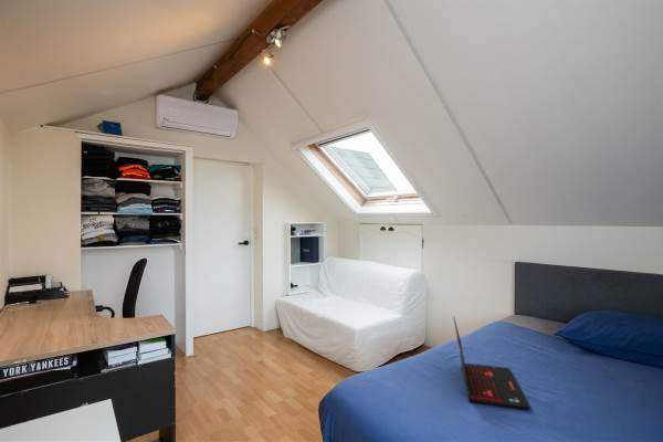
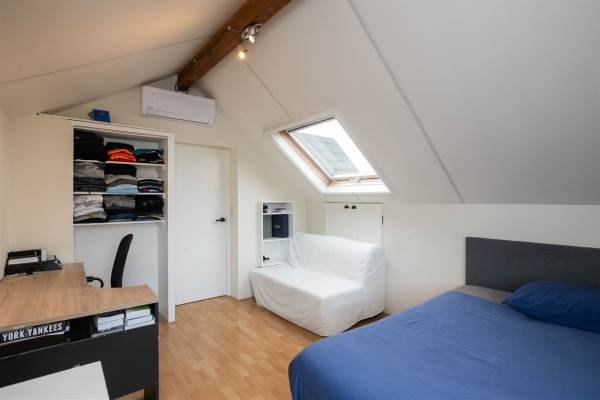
- laptop (486, 366)
